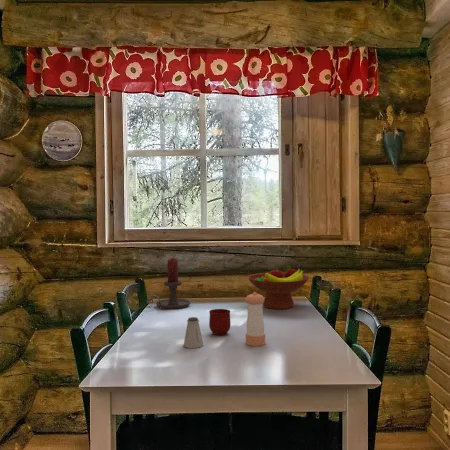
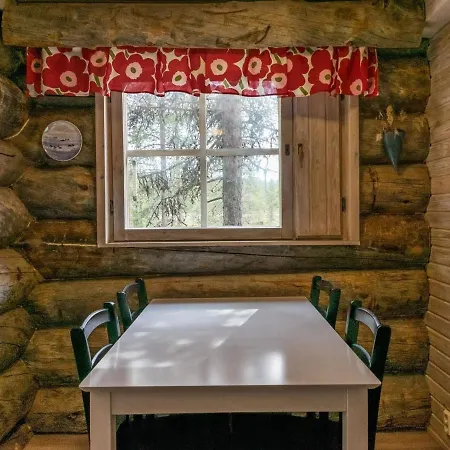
- mug (220, 320)
- candle holder (167, 282)
- saltshaker (193, 331)
- fruit bowl (278, 285)
- pepper shaker (255, 317)
